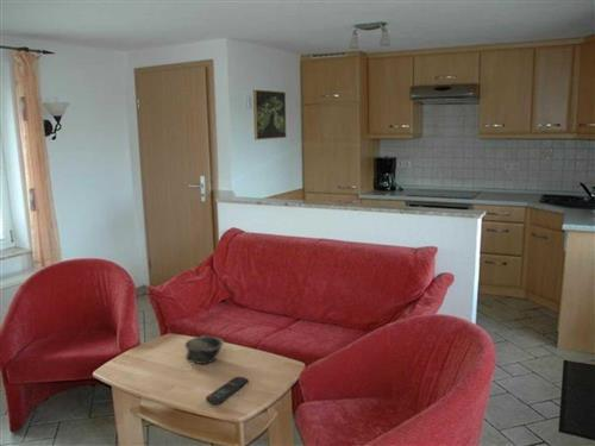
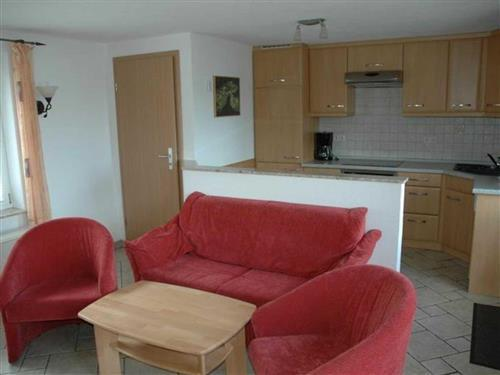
- remote control (227, 389)
- bowl (205, 351)
